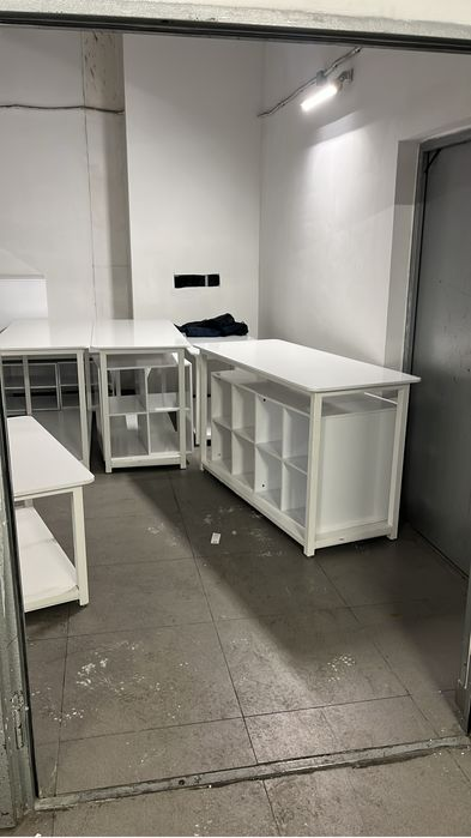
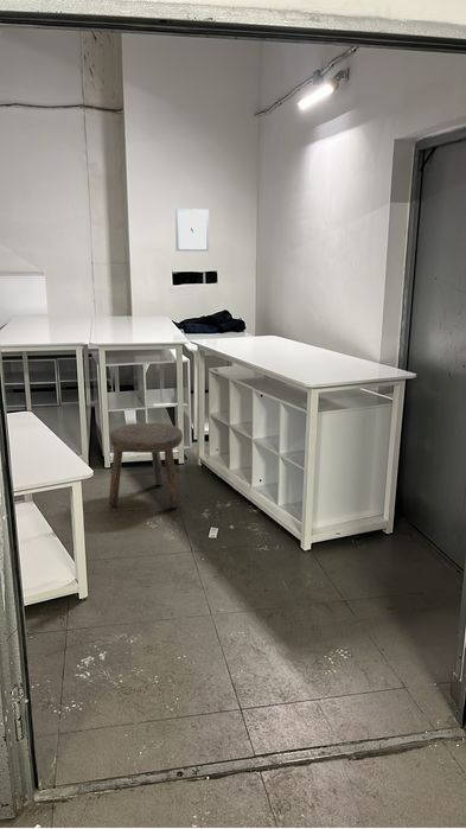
+ wall art (192, 230)
+ stool (153, 464)
